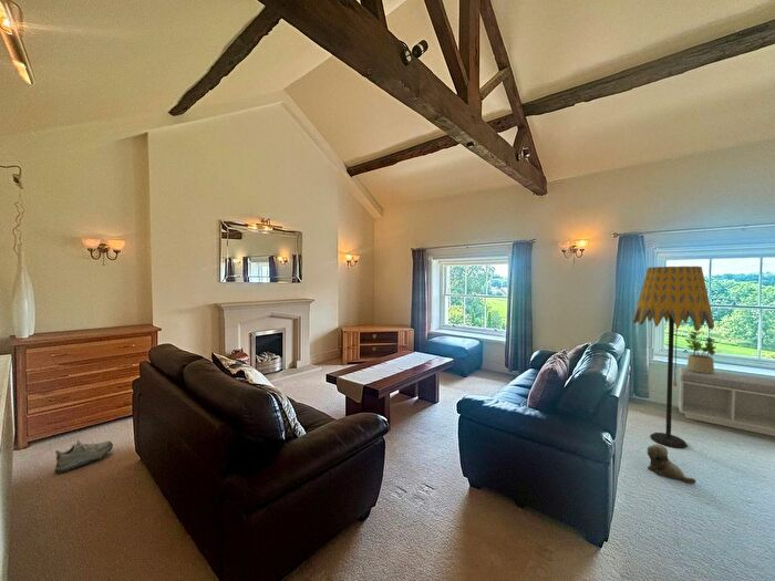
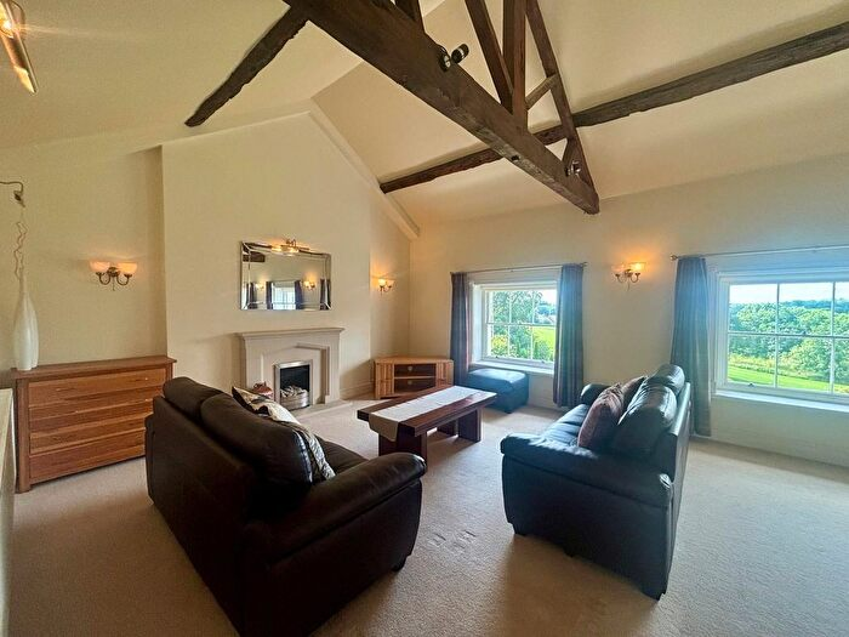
- bench (730, 398)
- floor lamp (670, 354)
- potted plant (704, 347)
- shoe (85, 450)
- plush toy (668, 461)
